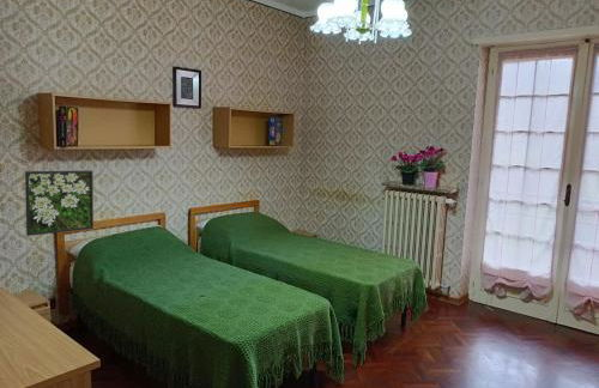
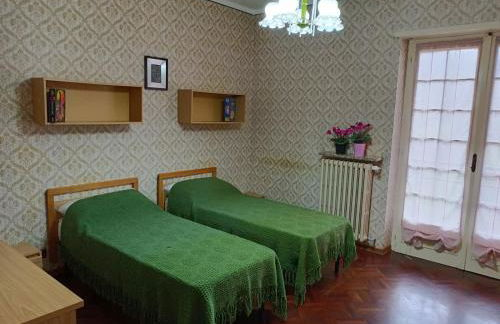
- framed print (61, 201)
